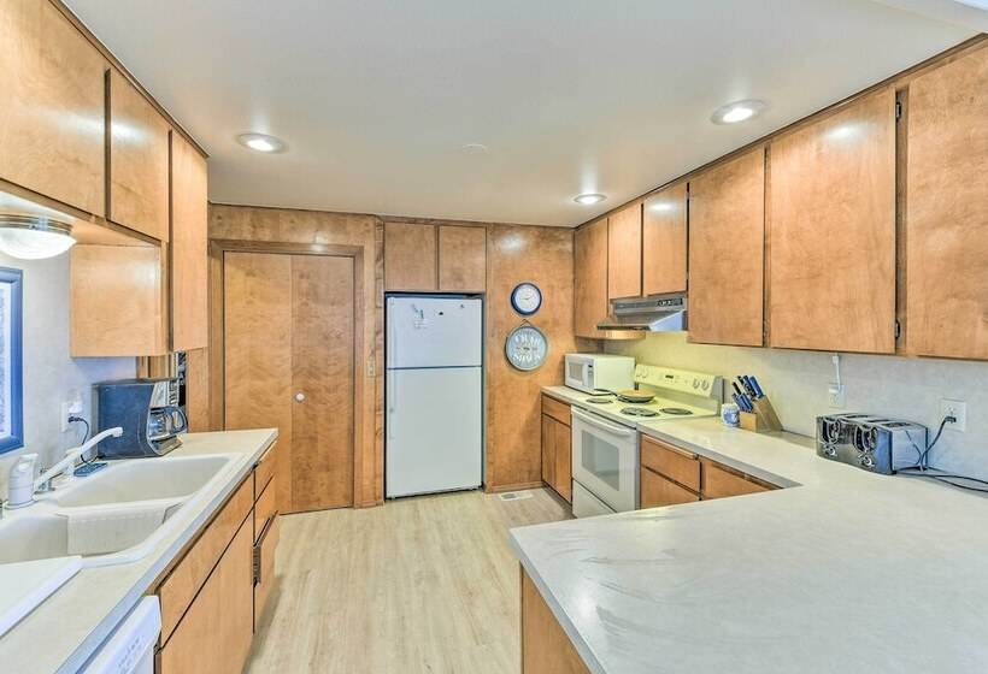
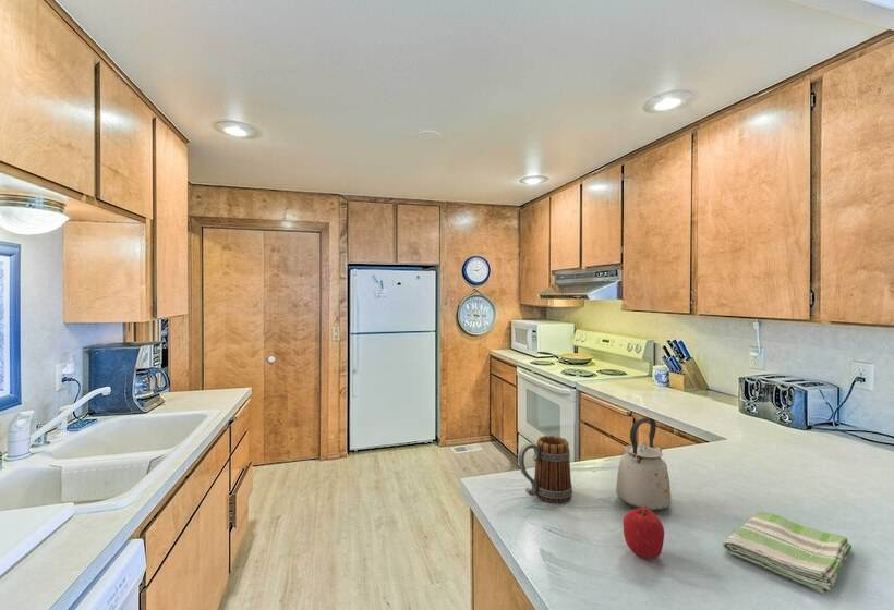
+ mug (544, 467)
+ fruit (643, 530)
+ dish towel (786, 542)
+ kettle (647, 459)
